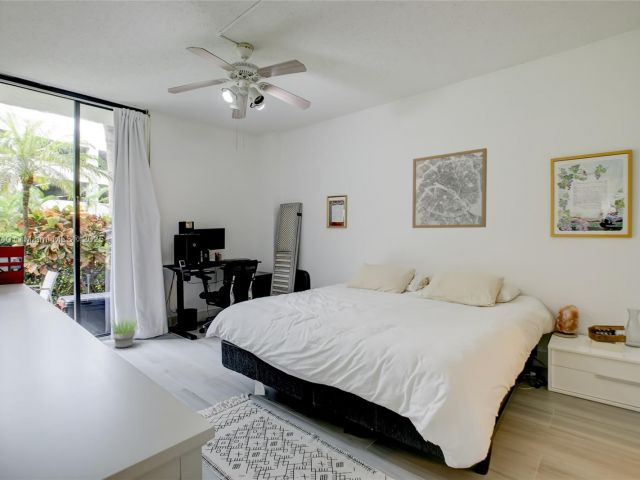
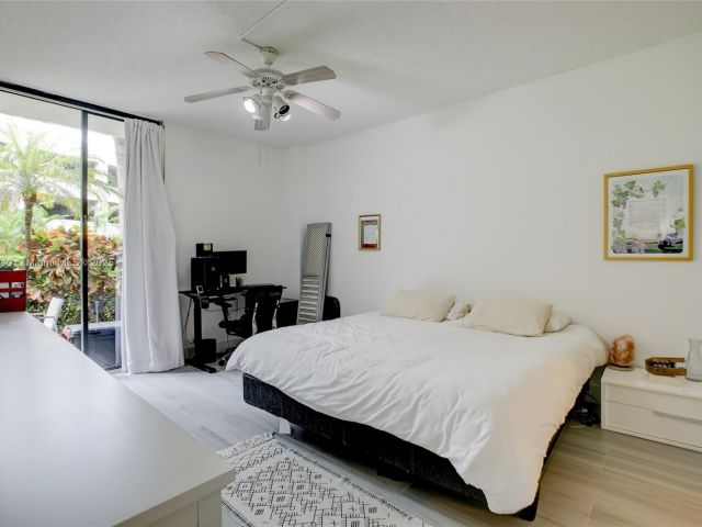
- potted plant (123, 332)
- wall art (447, 190)
